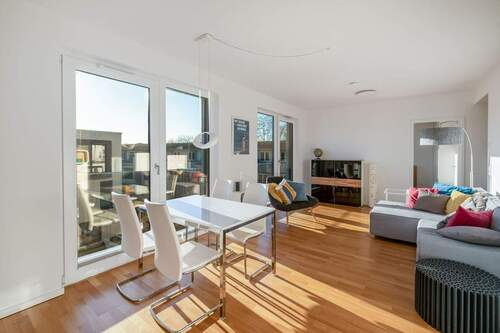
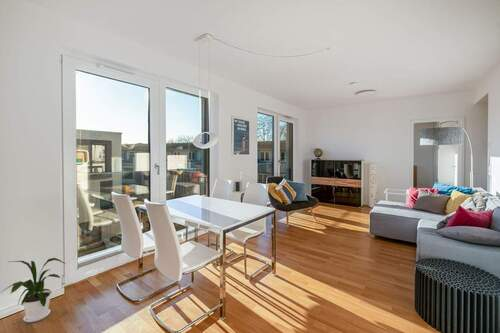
+ house plant (35, 287)
